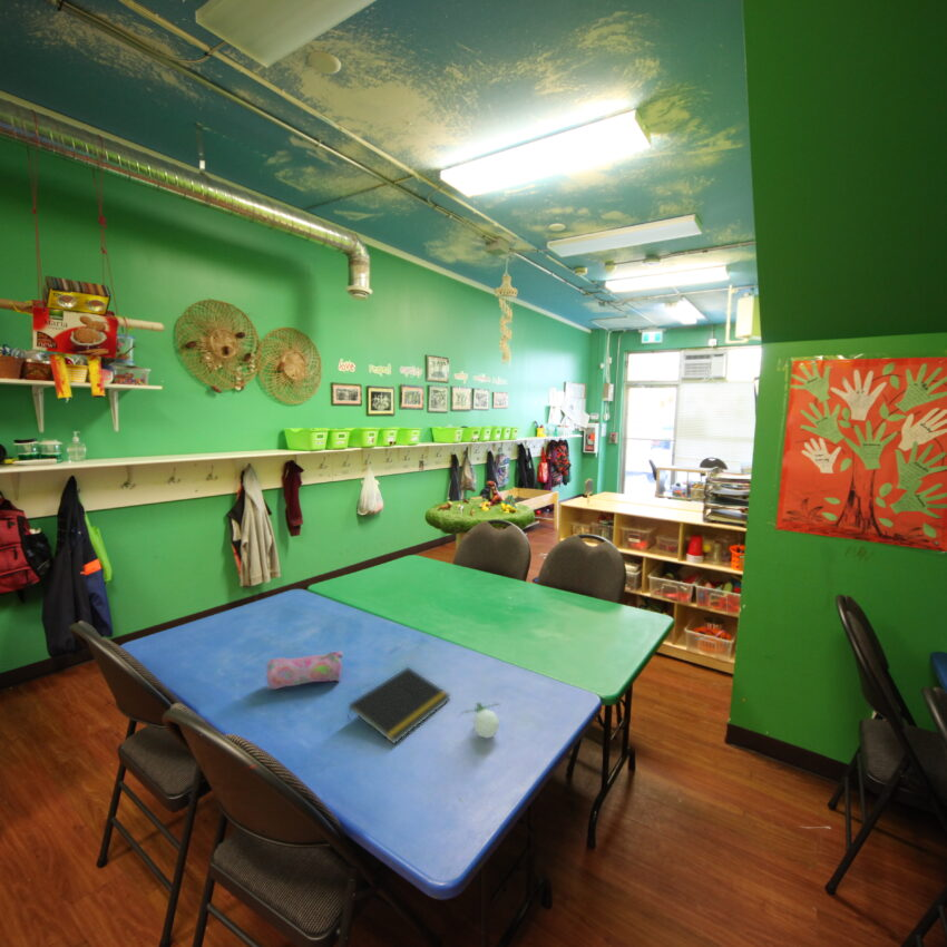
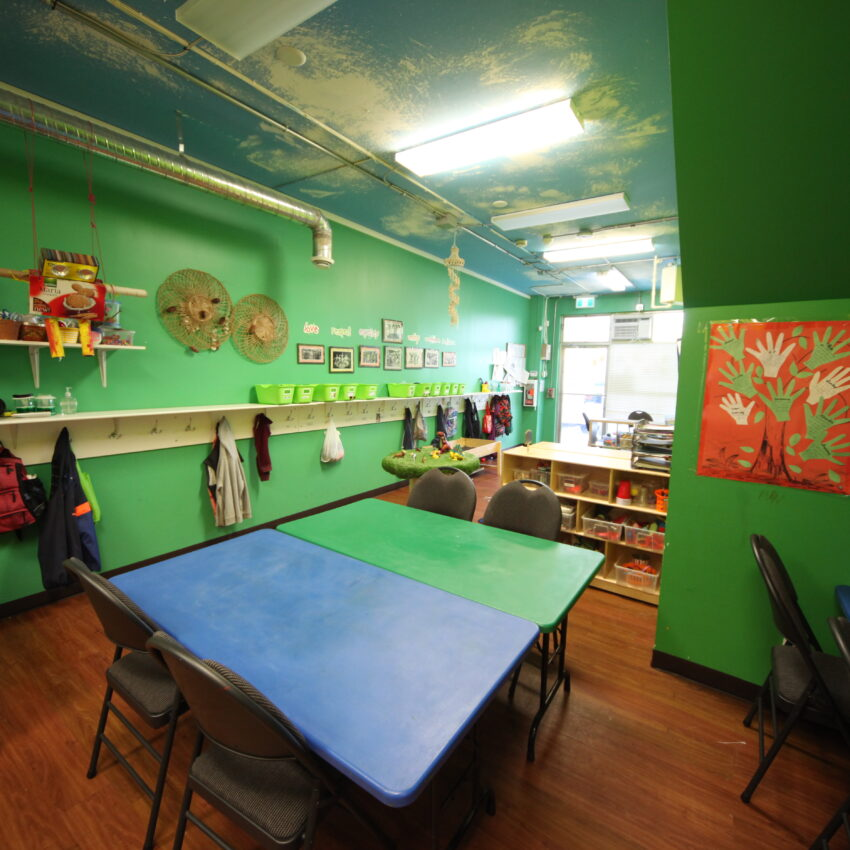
- notepad (401, 701)
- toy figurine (484, 720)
- pencil case (305, 668)
